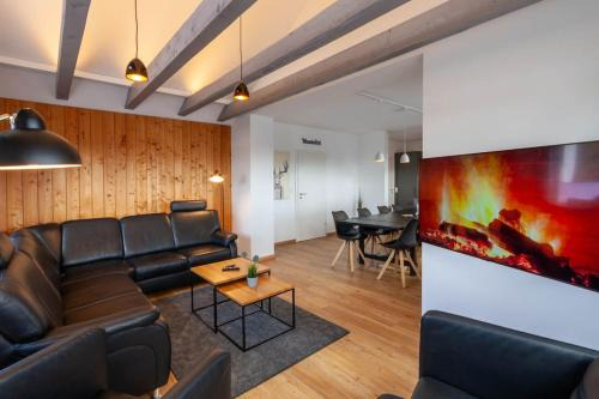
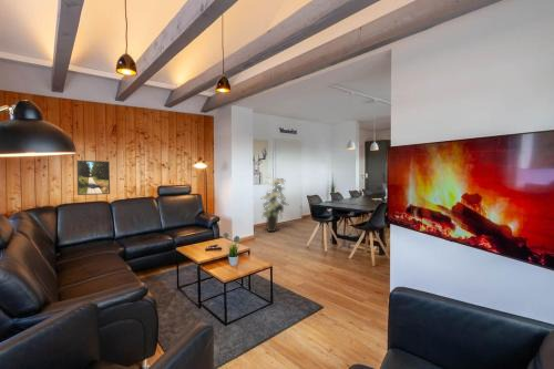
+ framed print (93, 177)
+ indoor plant (273, 203)
